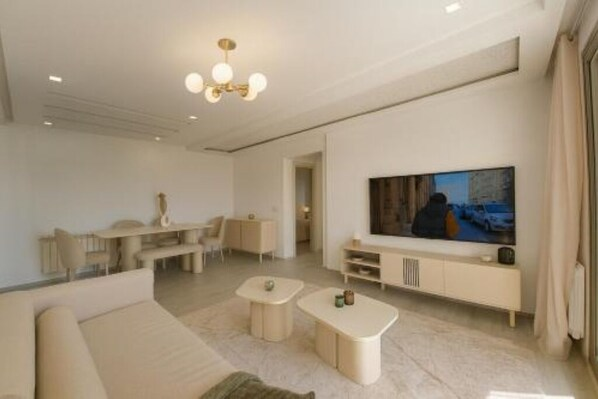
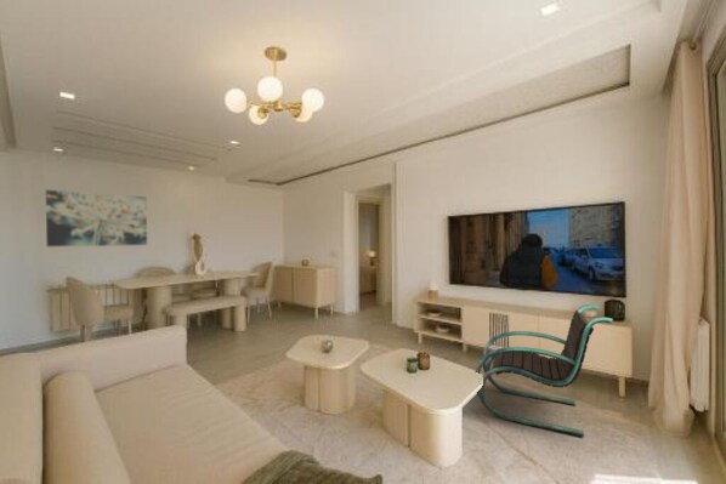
+ lounge chair (537, 358)
+ wall art (100, 220)
